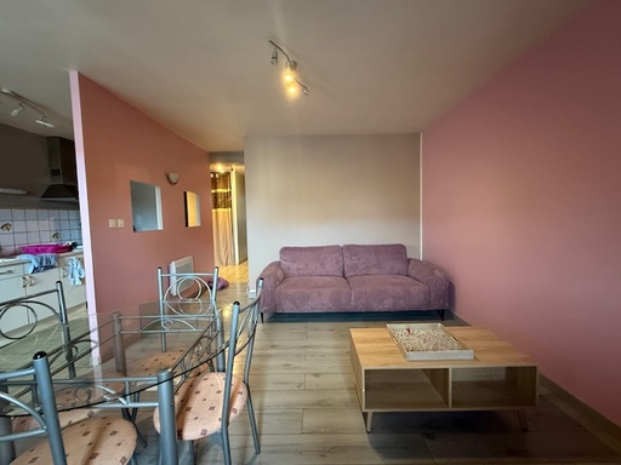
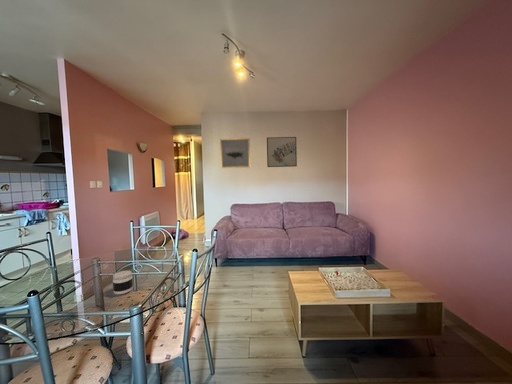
+ jar (122, 282)
+ wall art (281, 152)
+ wall art (235, 153)
